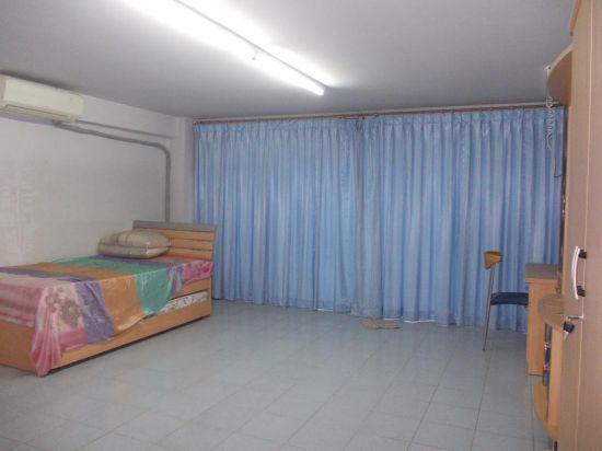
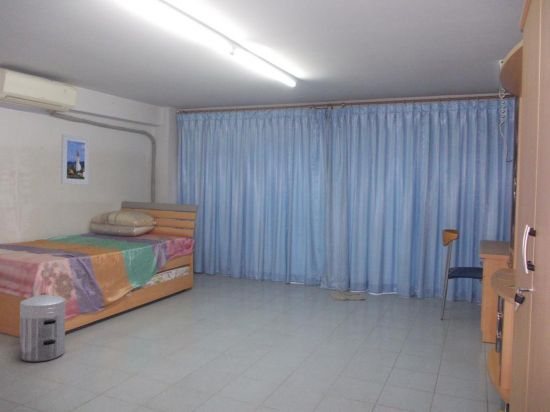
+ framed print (75, 160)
+ waste bin (42, 324)
